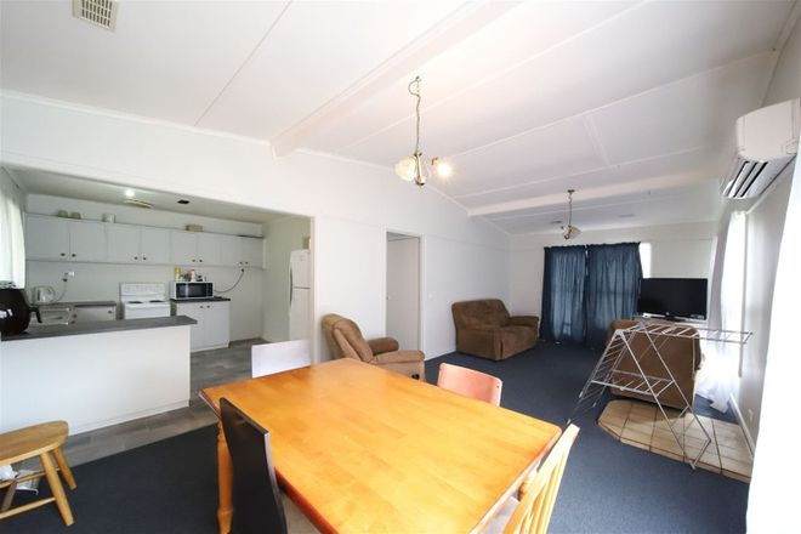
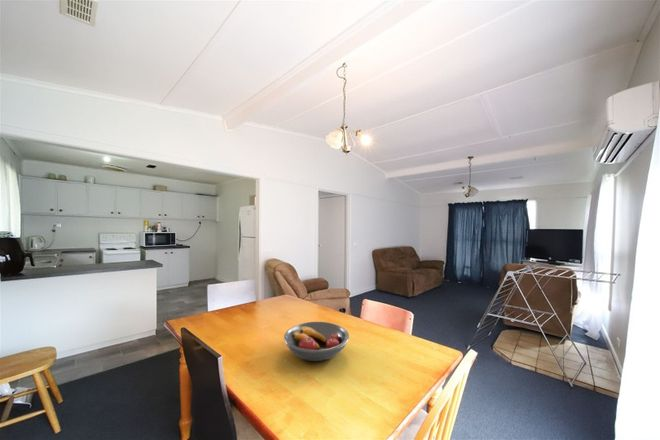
+ fruit bowl (316, 341)
